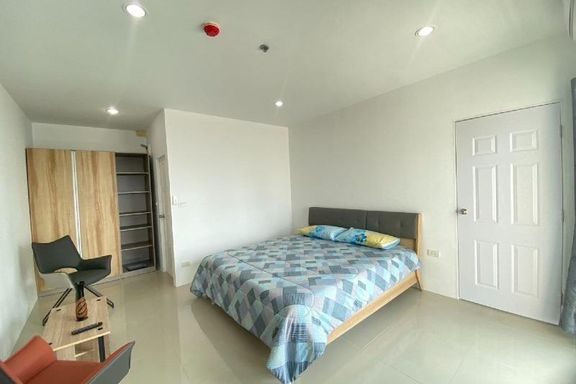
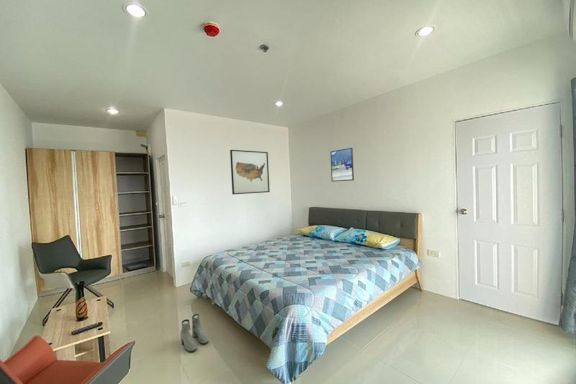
+ wall art (250, 172)
+ boots (193, 331)
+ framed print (341, 165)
